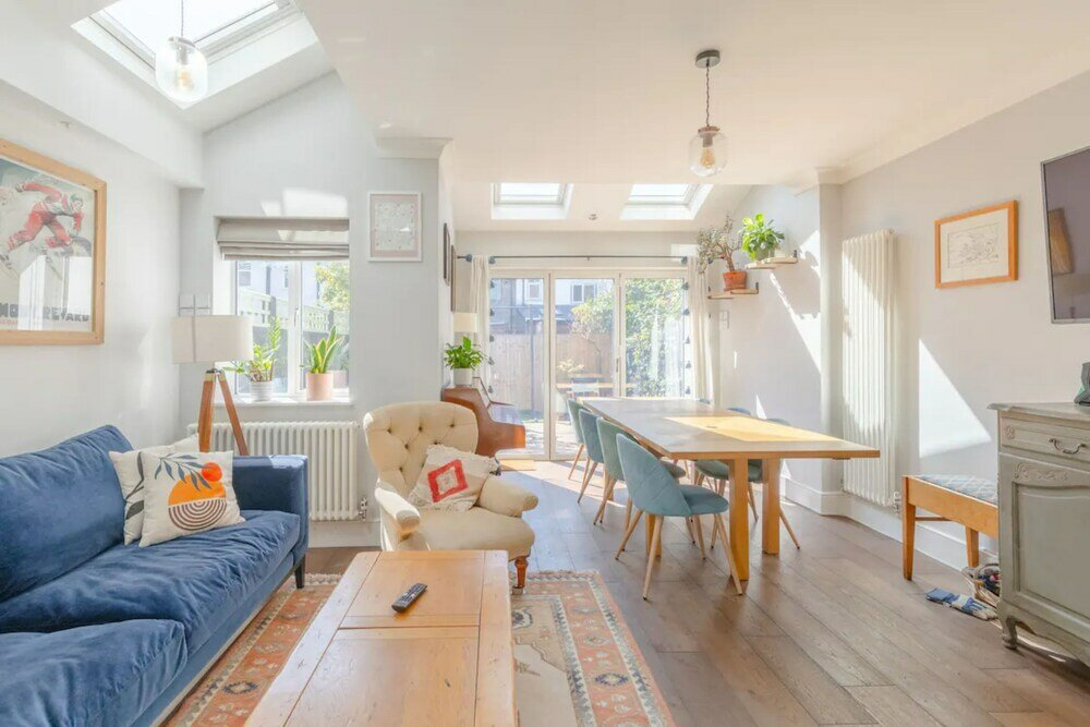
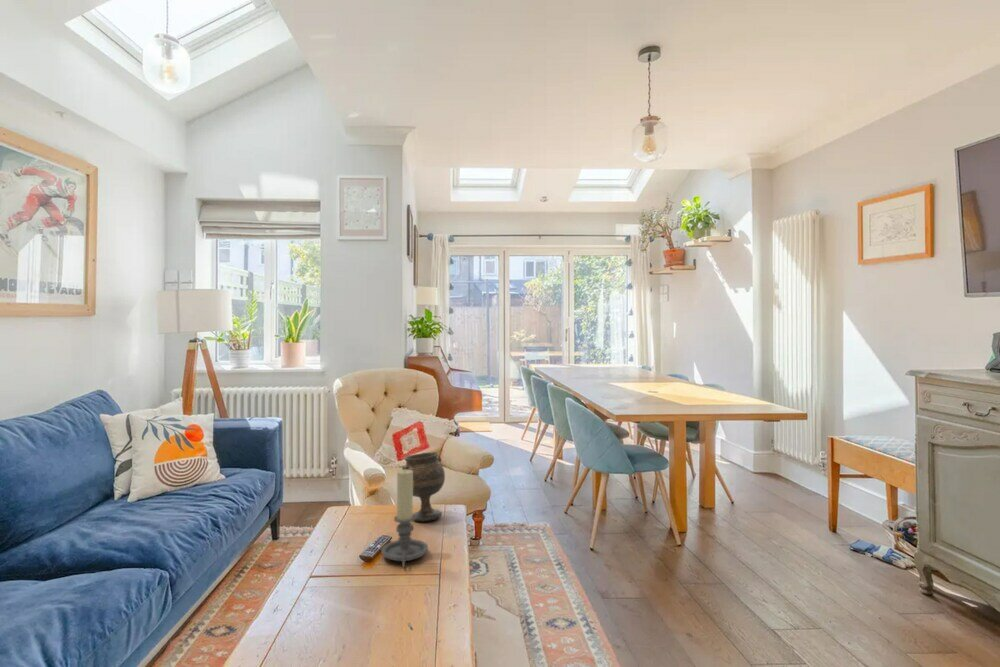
+ goblet (423, 485)
+ candle holder (404, 514)
